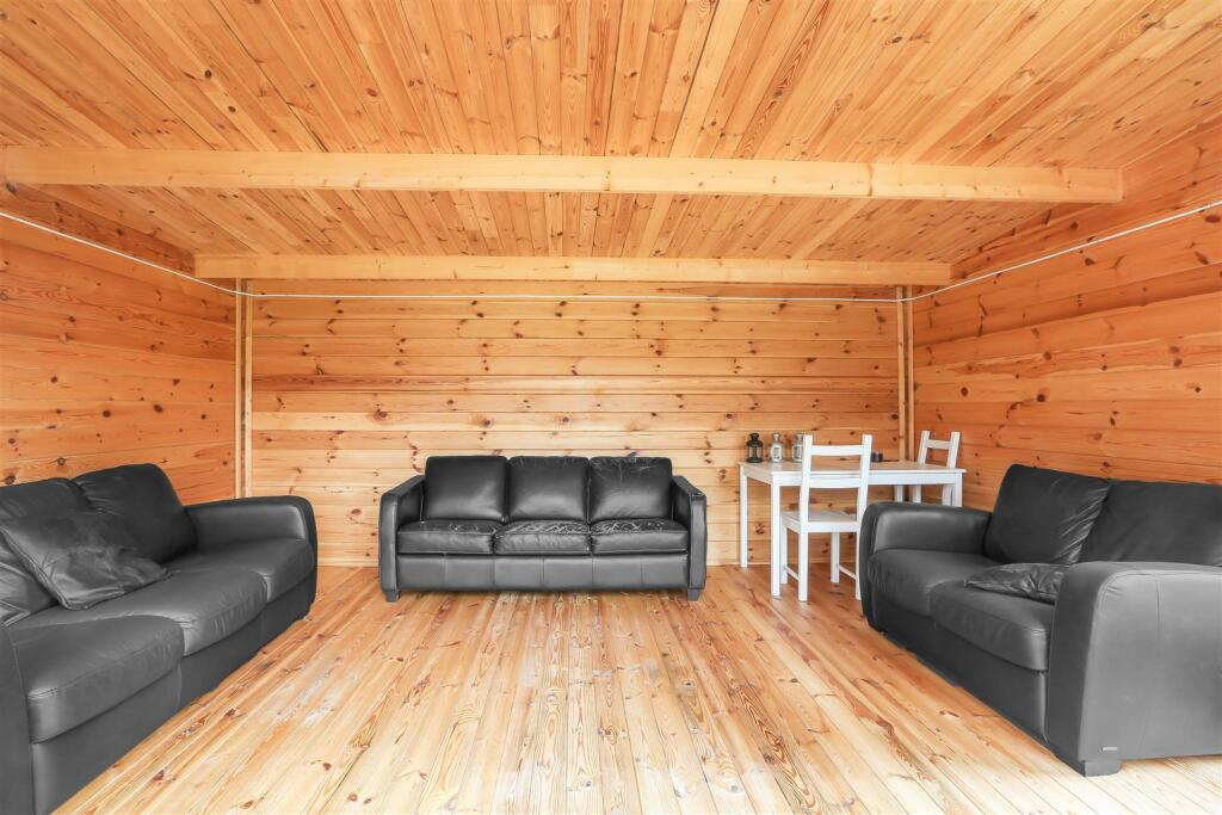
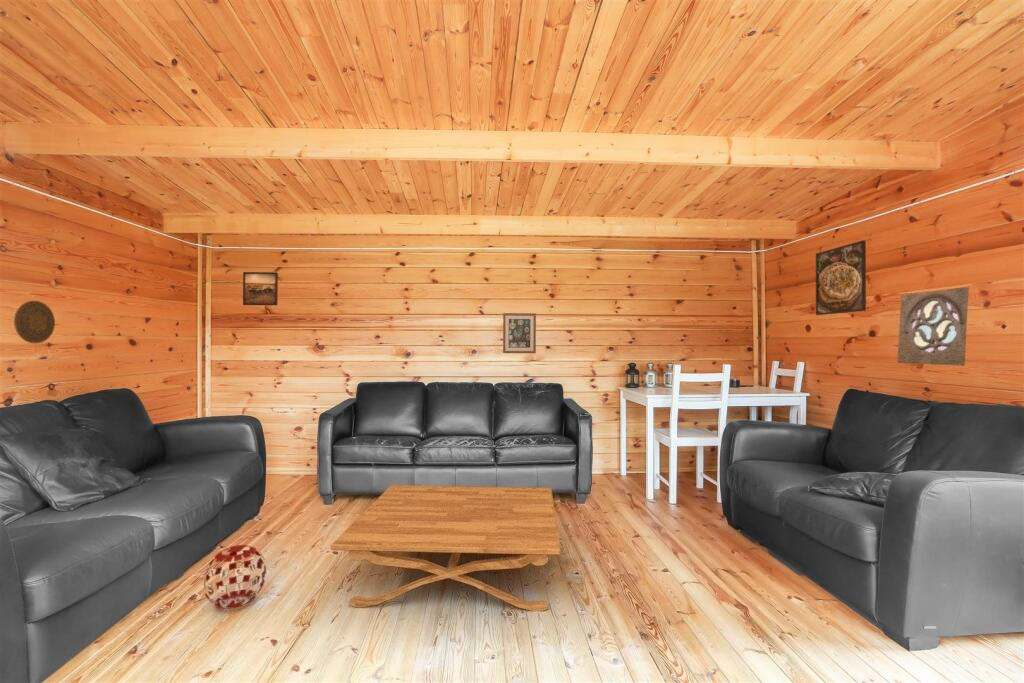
+ coffee table (459, 538)
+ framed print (260, 288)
+ wall art (519, 333)
+ decorative plate (37, 322)
+ wall ornament (931, 327)
+ decorative ball (235, 576)
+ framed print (839, 280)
